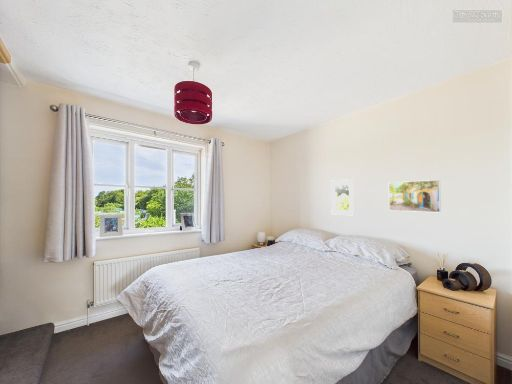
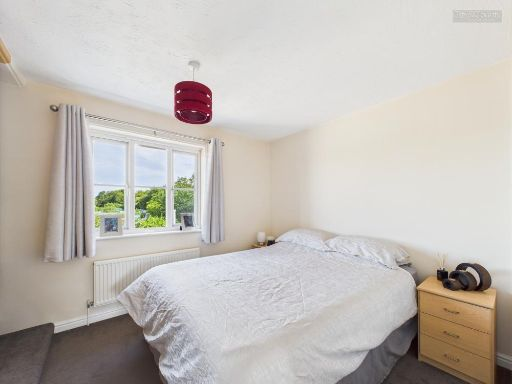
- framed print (342, 197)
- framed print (412, 196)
